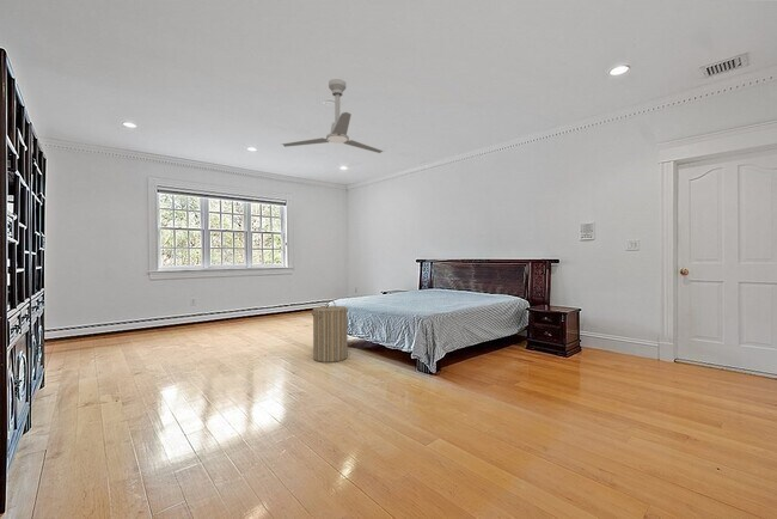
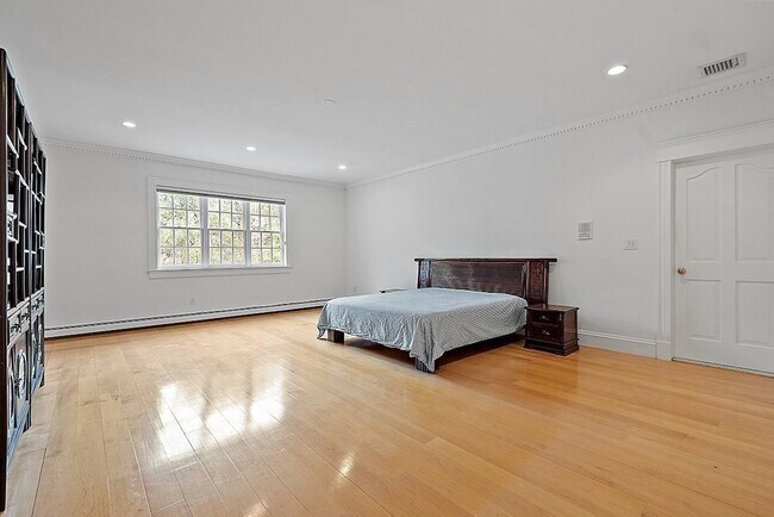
- ceiling fan (335, 108)
- laundry hamper (330, 329)
